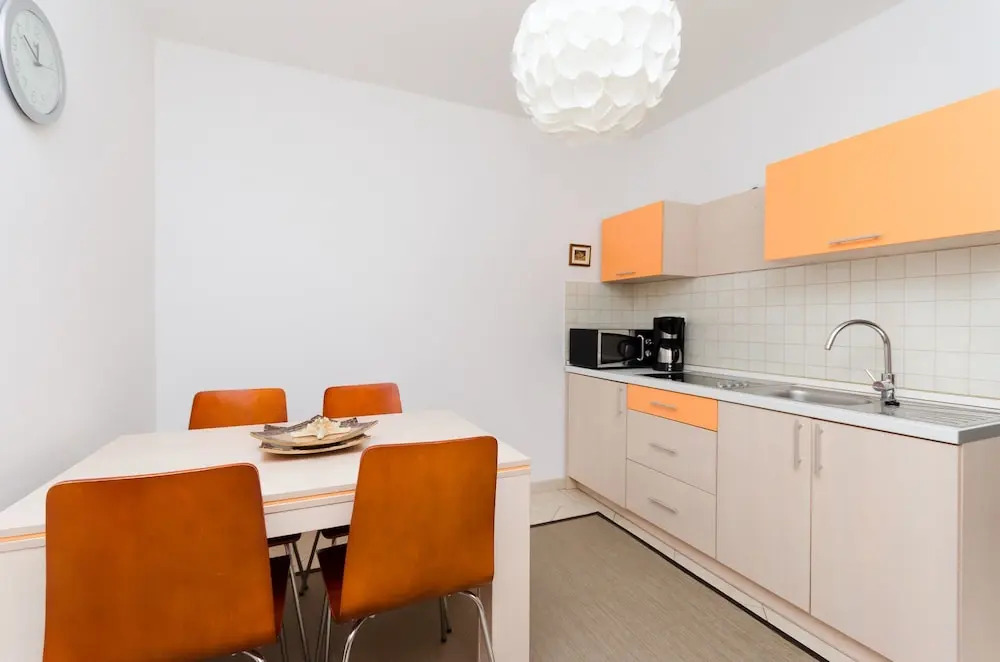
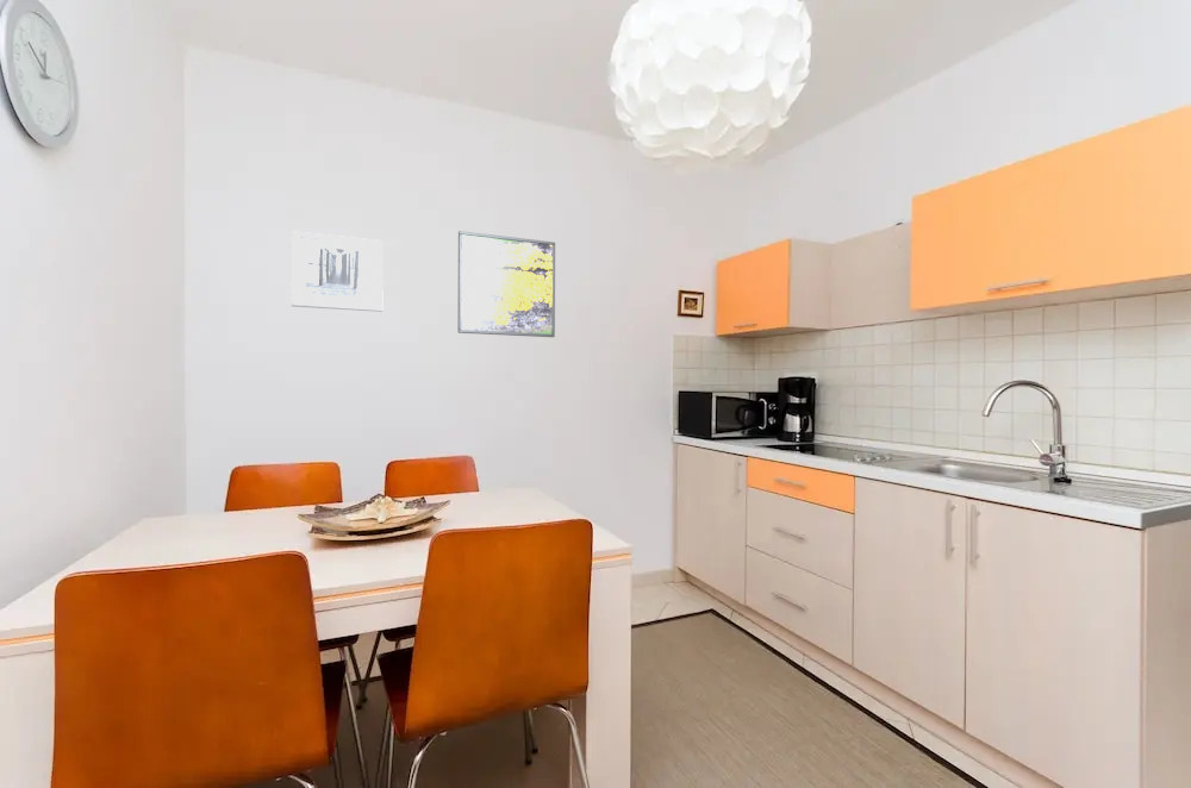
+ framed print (507, 286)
+ wall art (338, 273)
